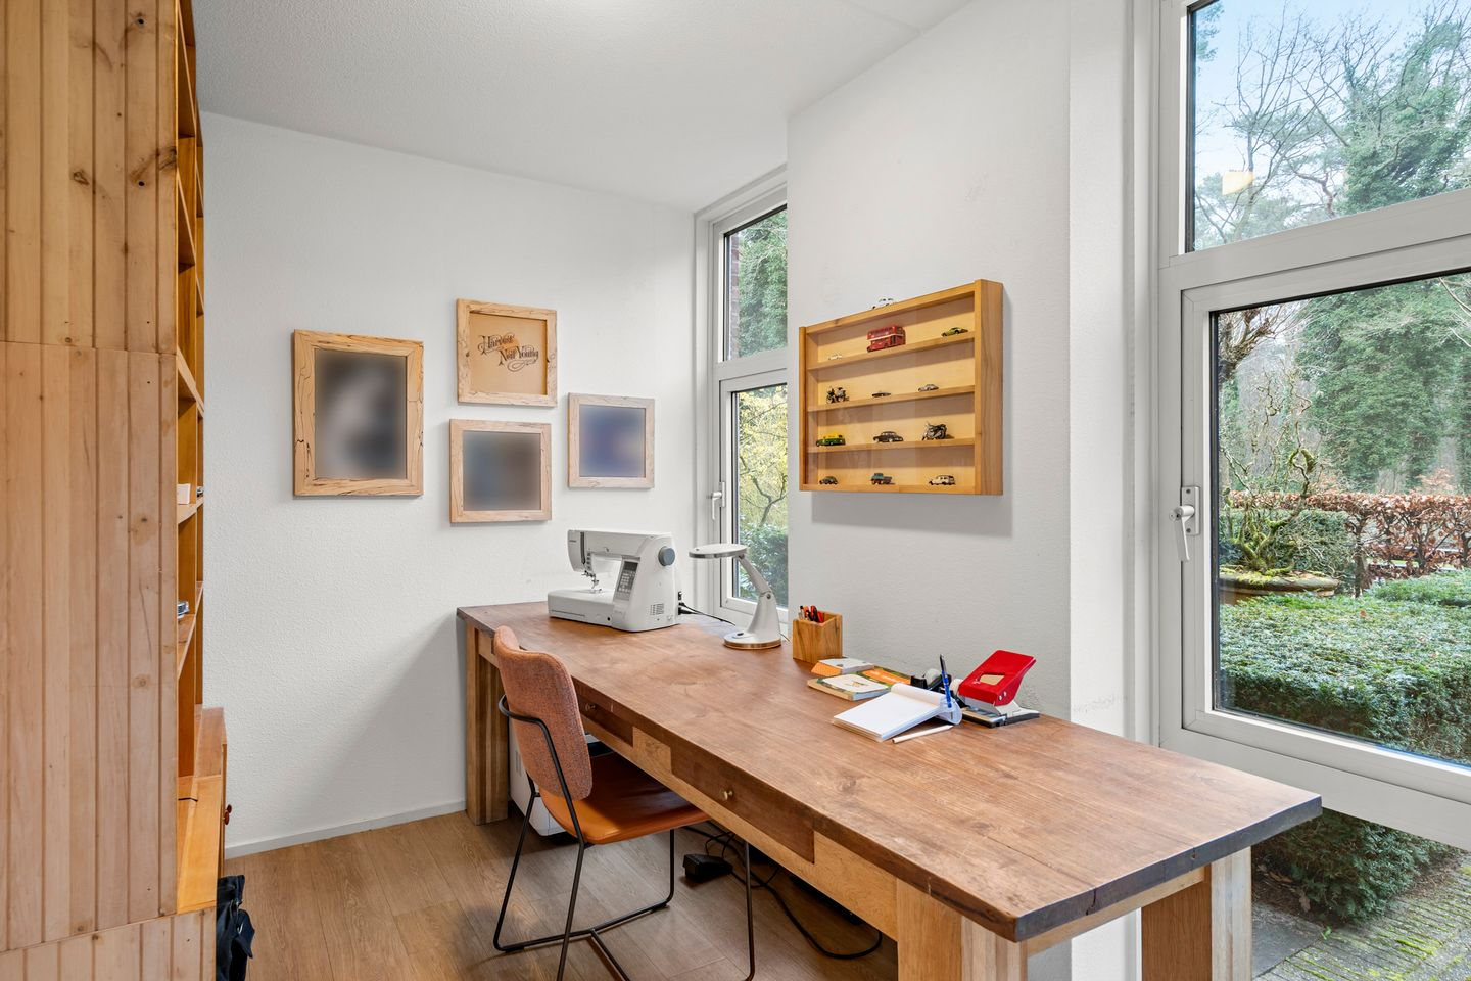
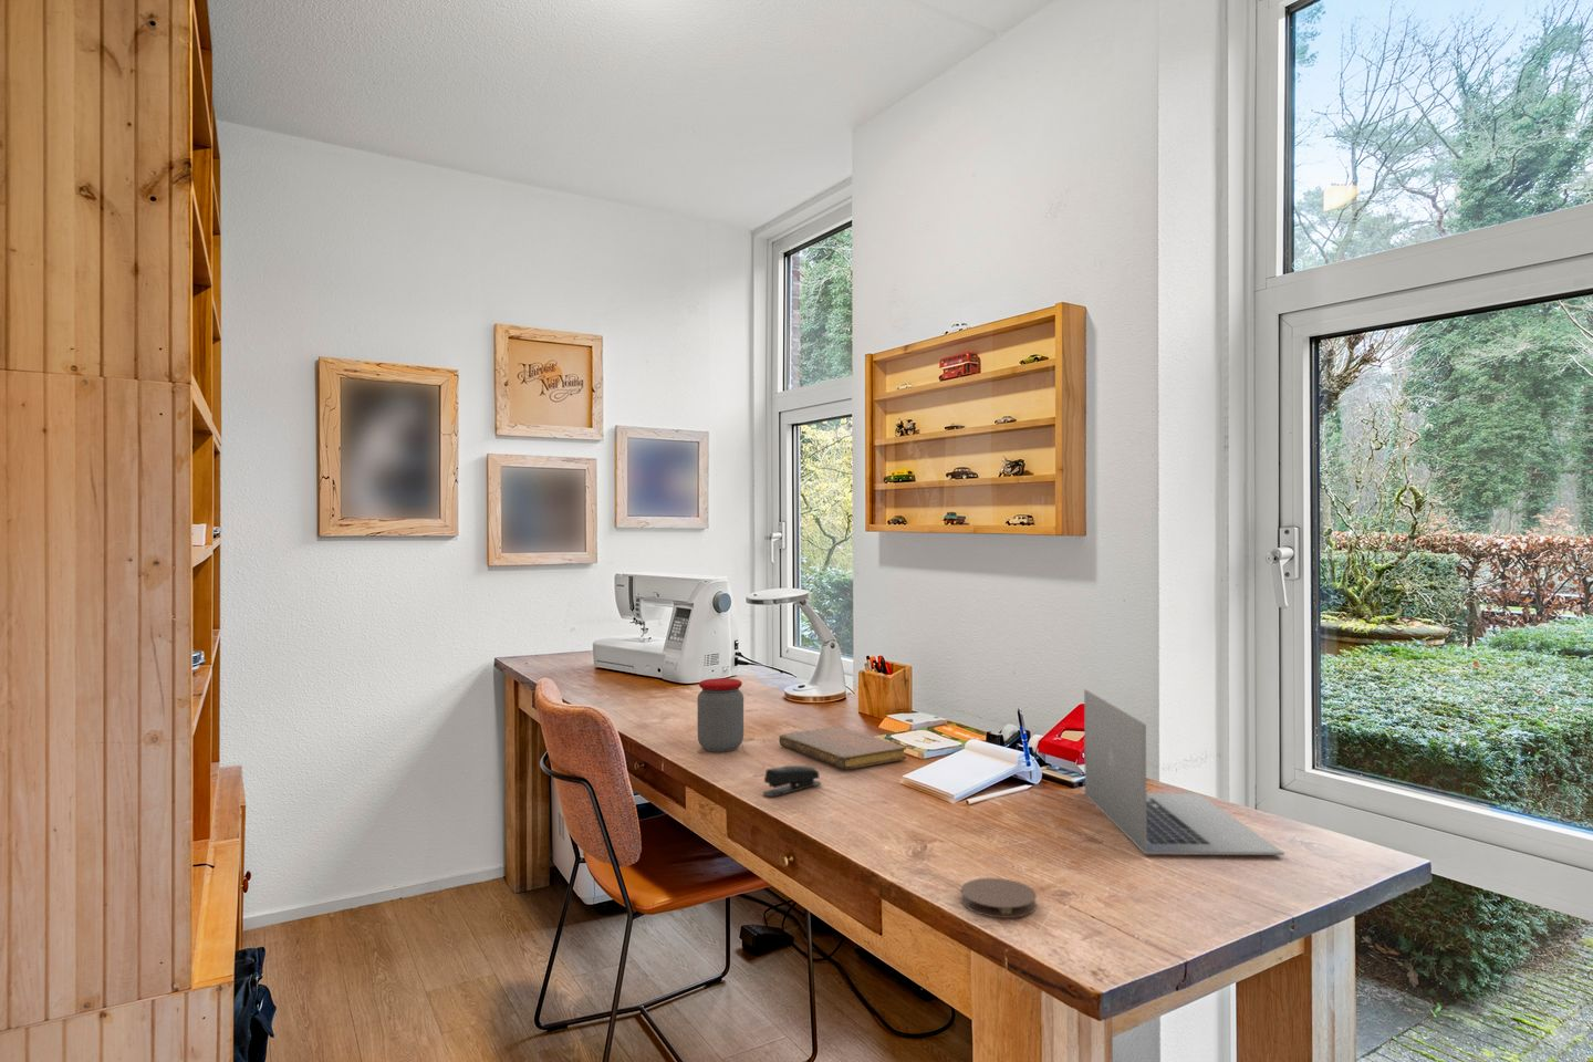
+ notebook (840, 746)
+ laptop (1145, 763)
+ stapler (792, 776)
+ coaster (998, 896)
+ jar (721, 714)
